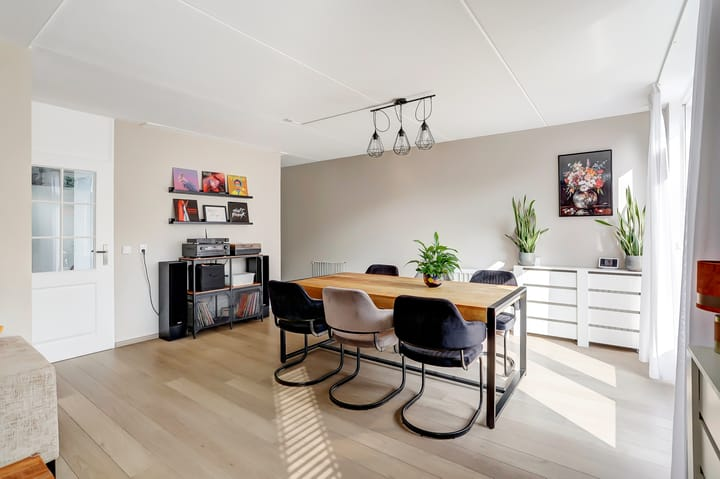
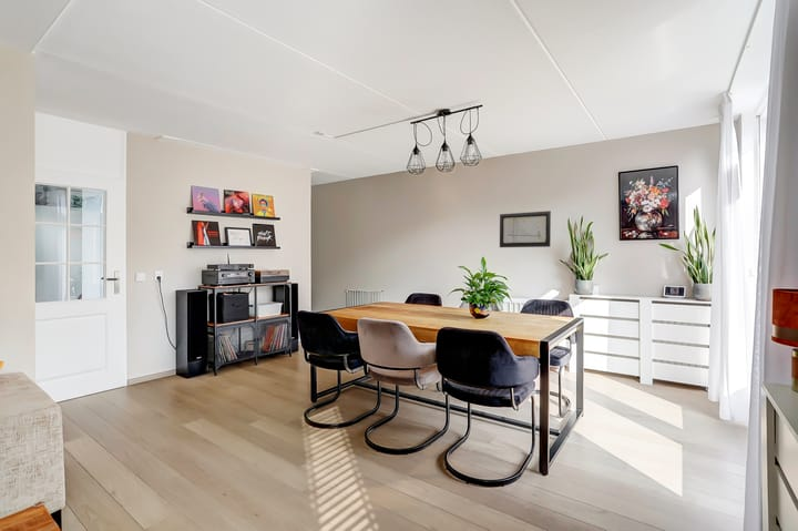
+ wall art (523, 229)
